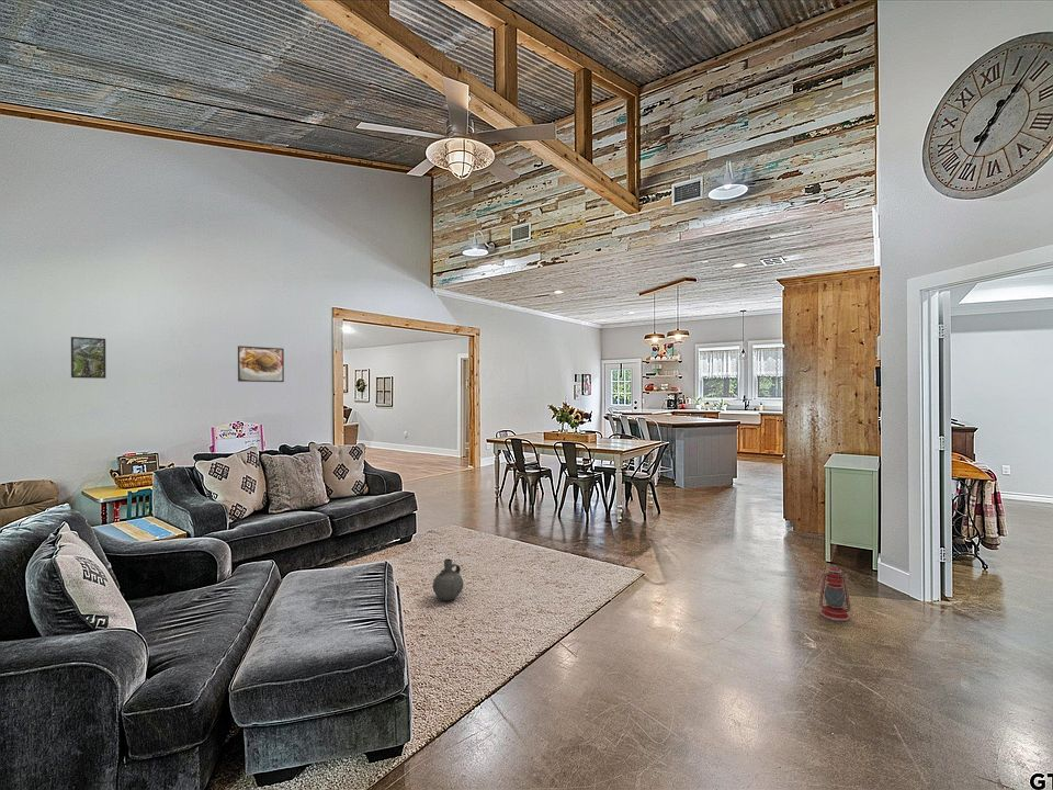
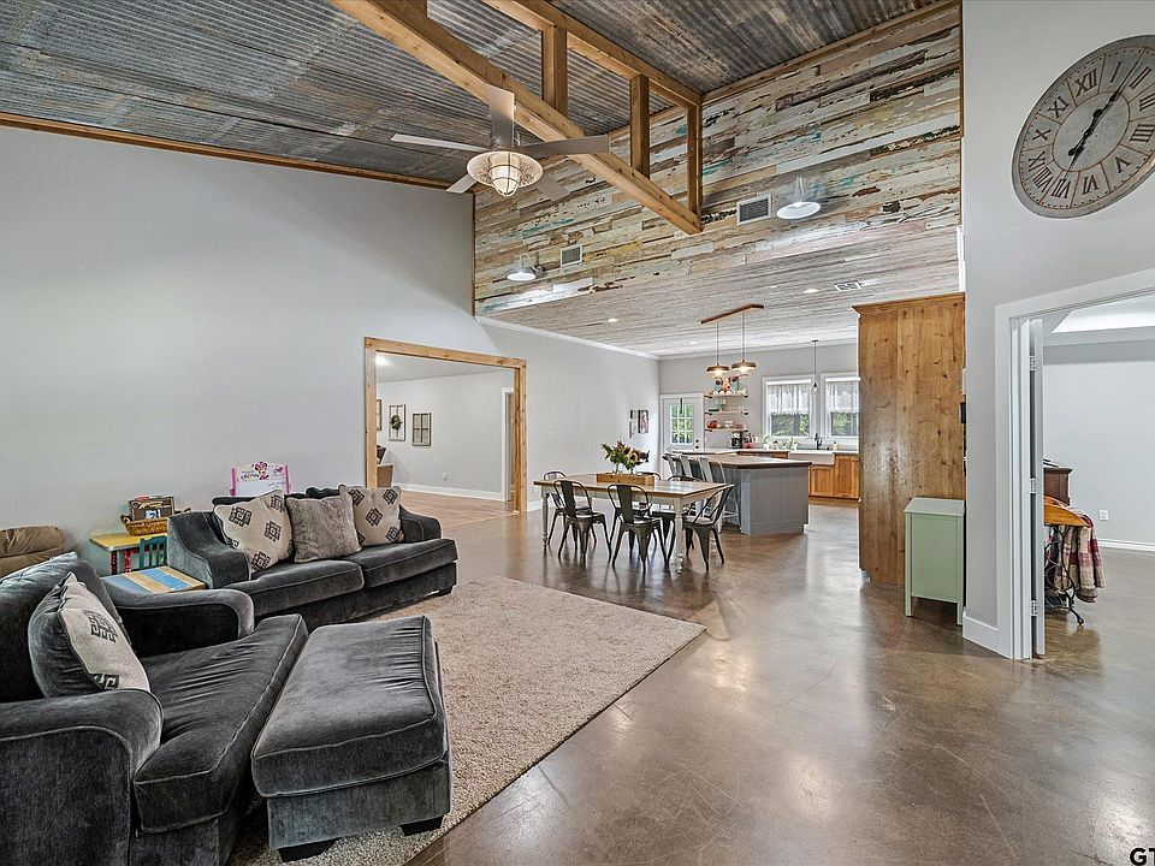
- lantern (835, 589)
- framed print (88, 358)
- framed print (261, 364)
- ceramic jug (448, 578)
